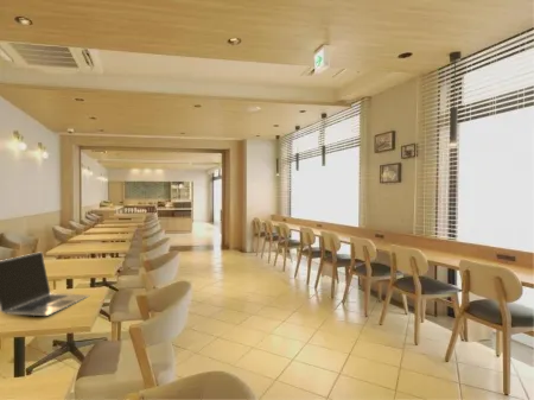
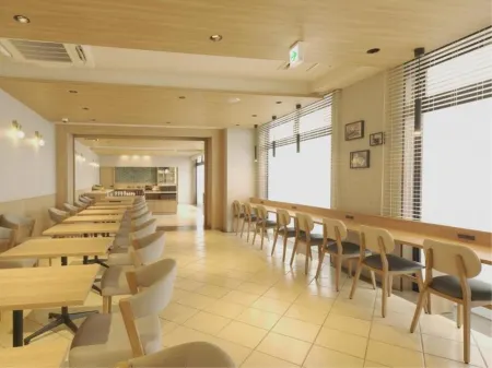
- laptop (44, 280)
